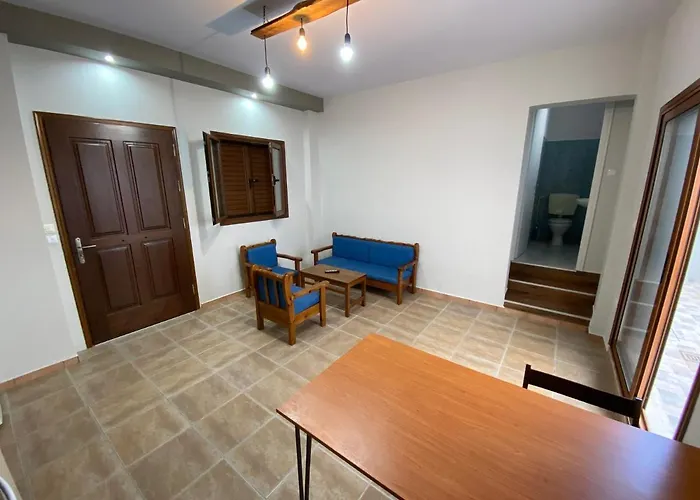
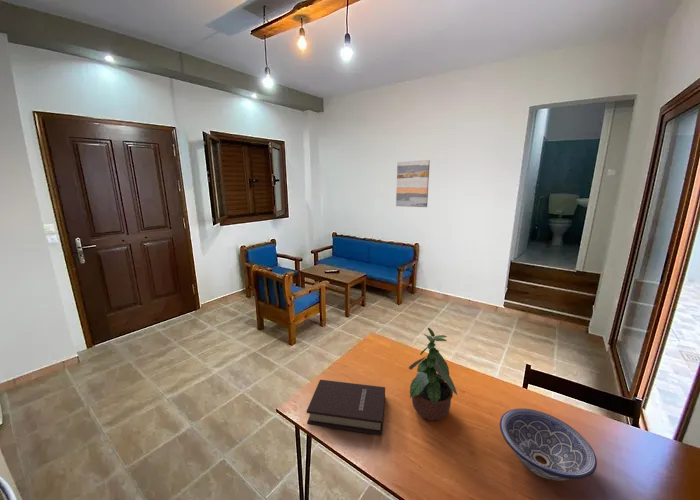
+ book (348, 403)
+ wall art (412, 184)
+ decorative bowl (542, 450)
+ potted plant (431, 369)
